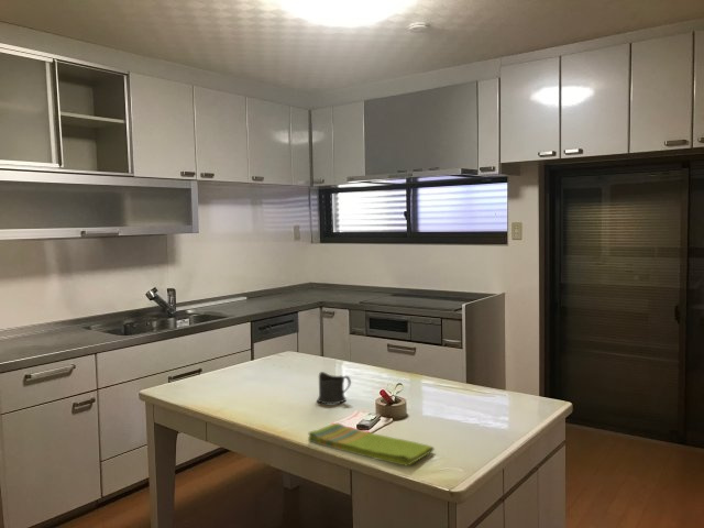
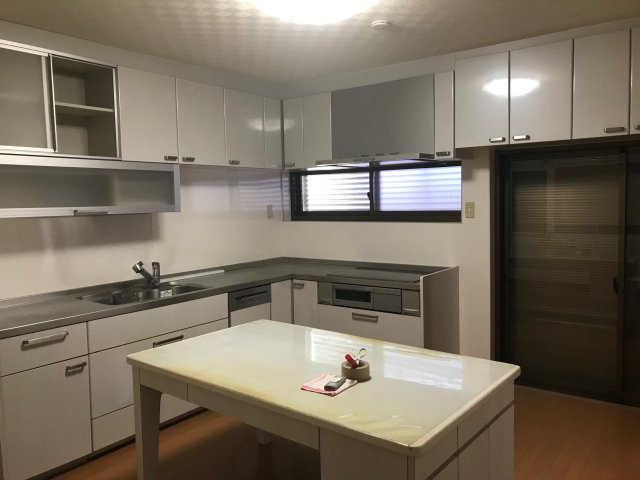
- cup (334, 386)
- dish towel (369, 441)
